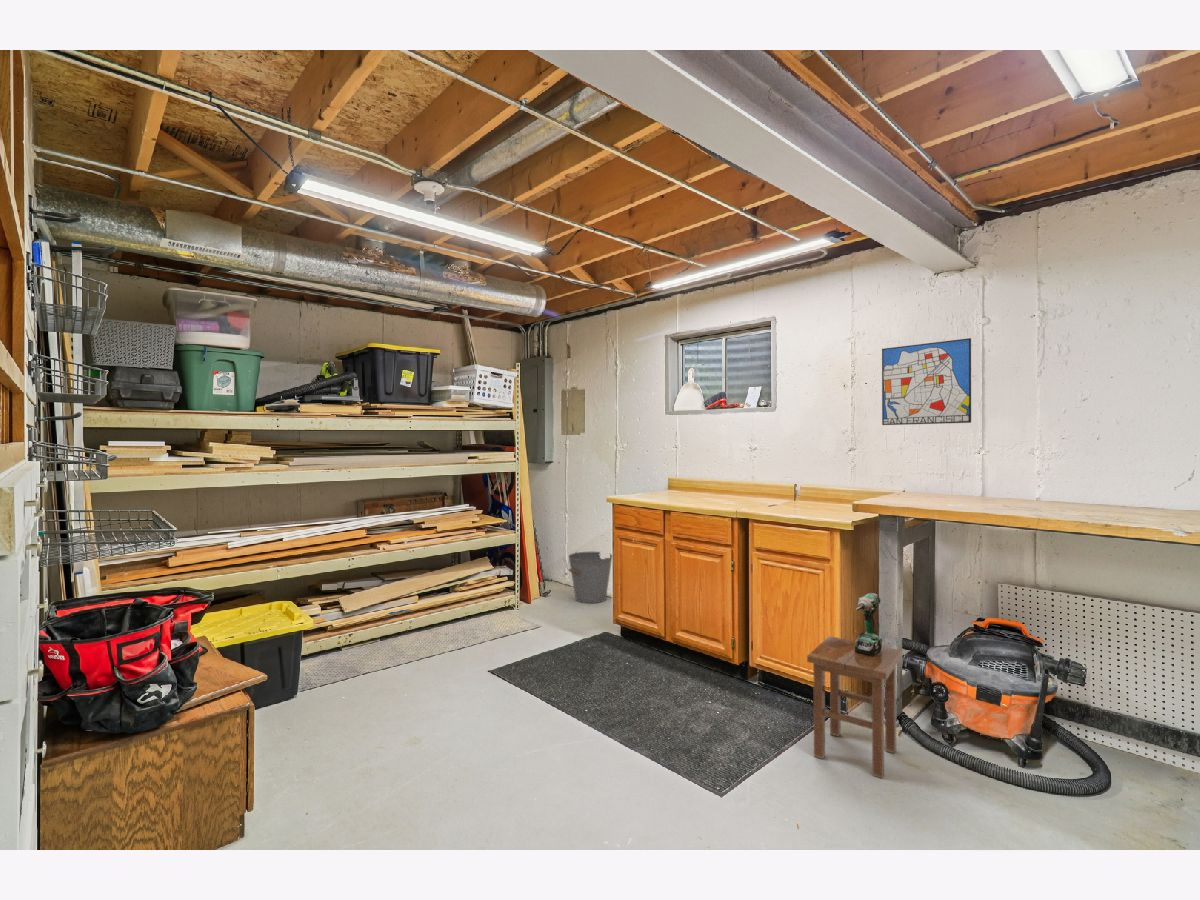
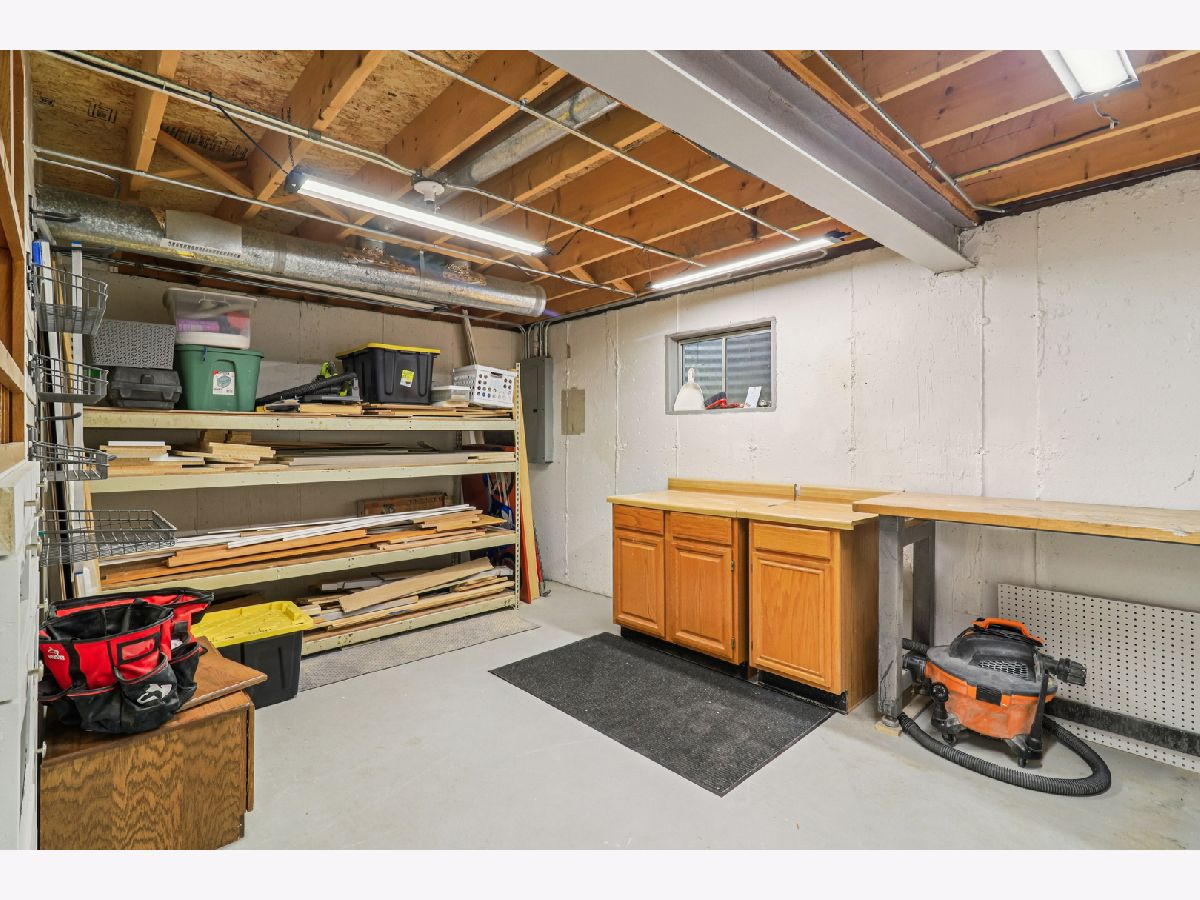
- power drill (866, 624)
- bucket (590, 576)
- wall art (924, 383)
- stool (855, 699)
